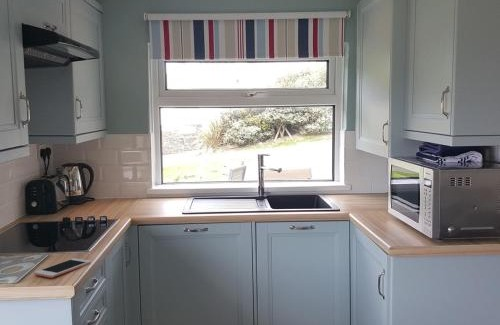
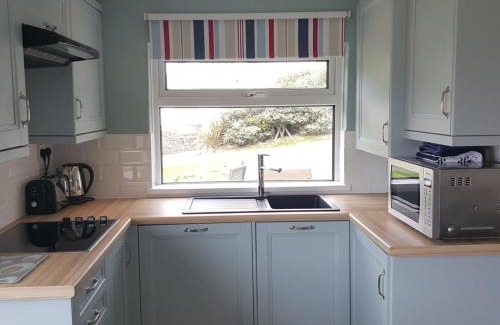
- cell phone (63, 267)
